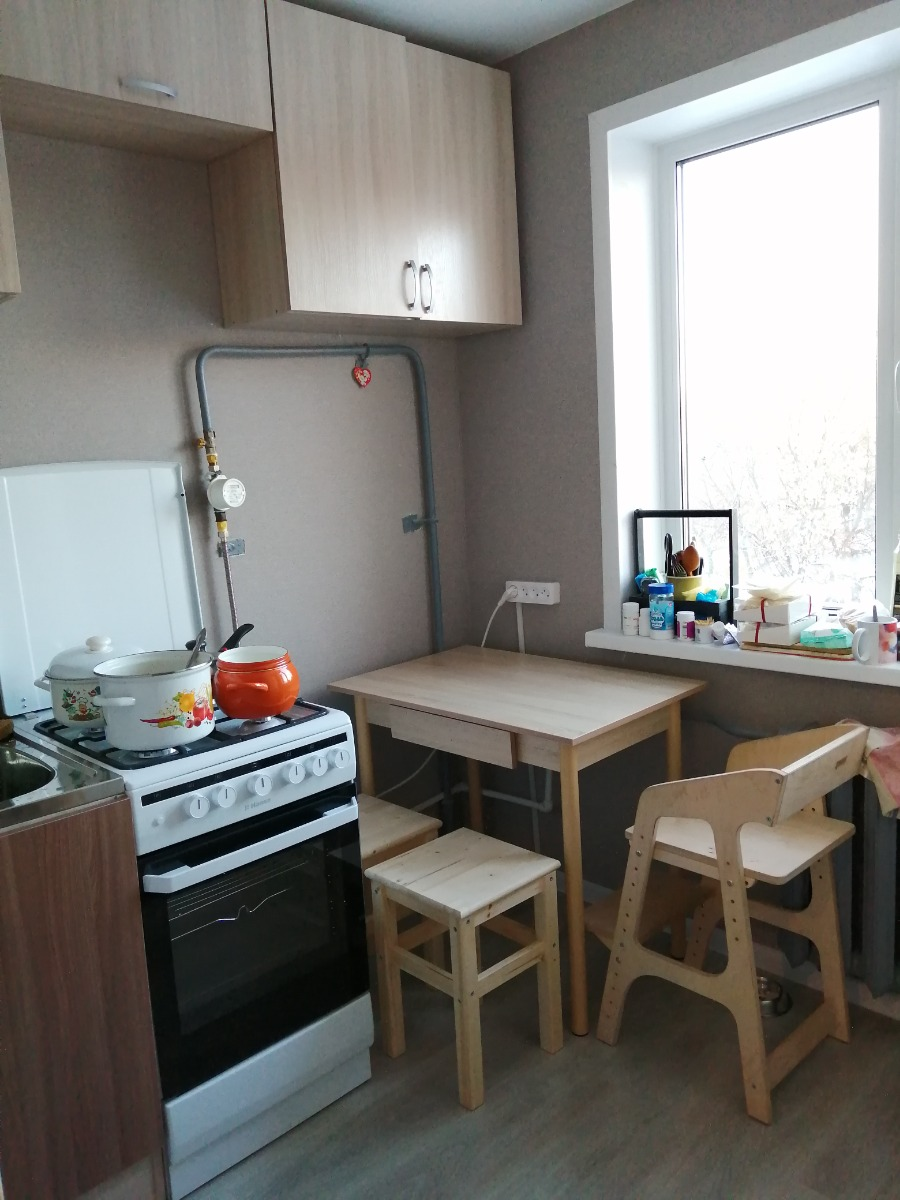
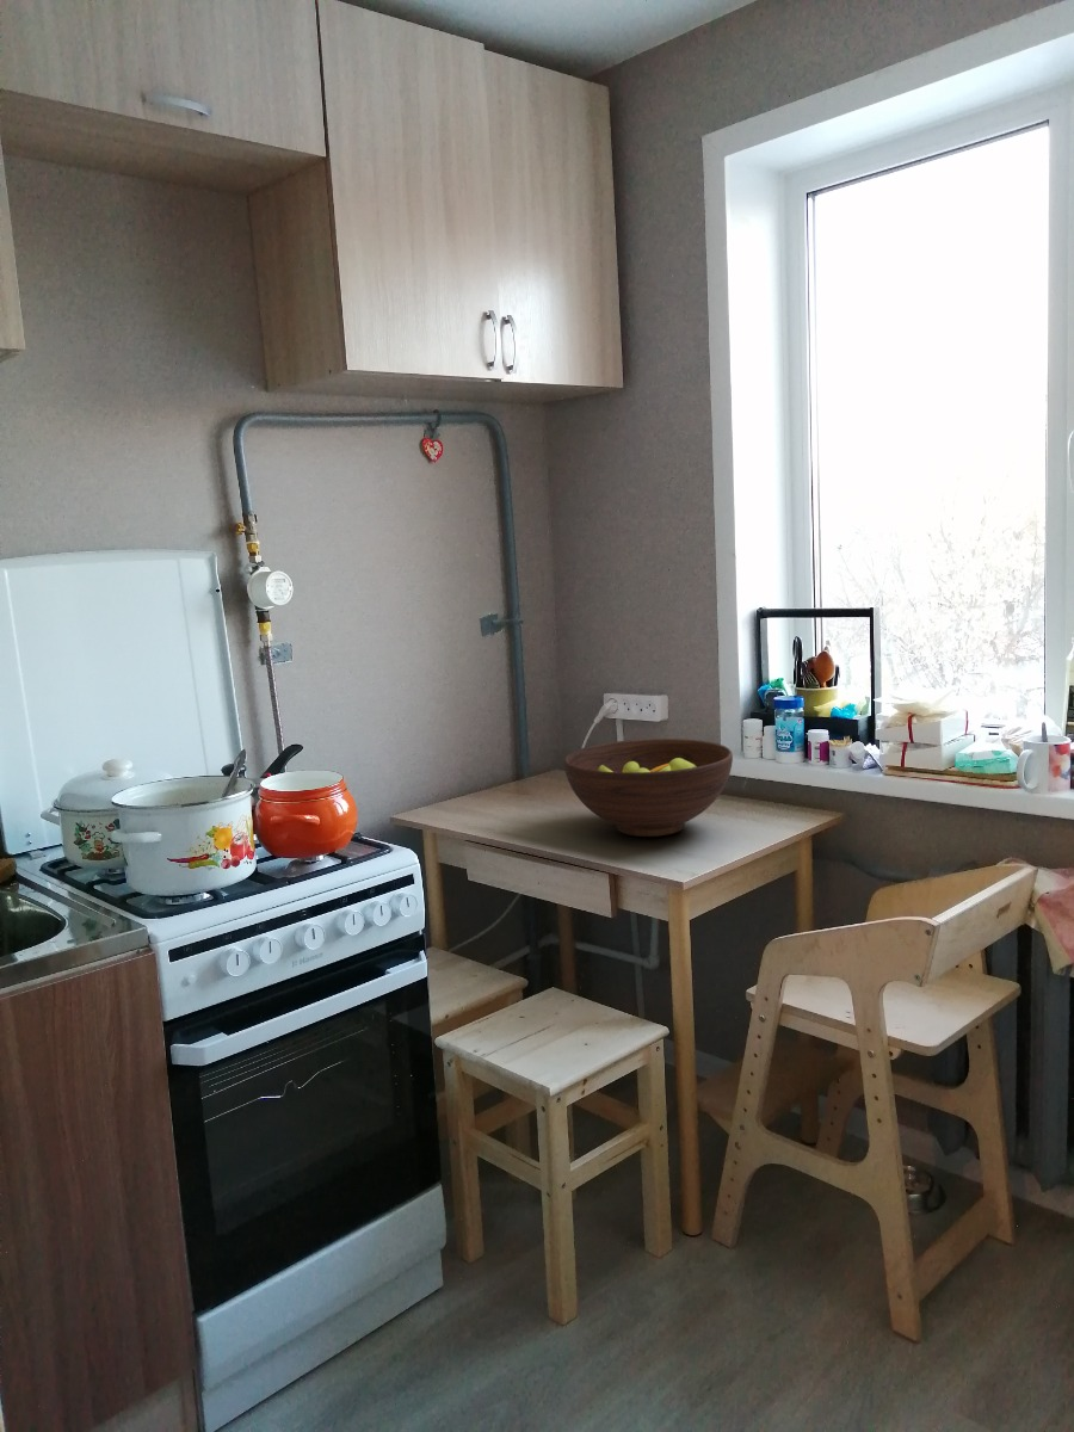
+ fruit bowl (648, 792)
